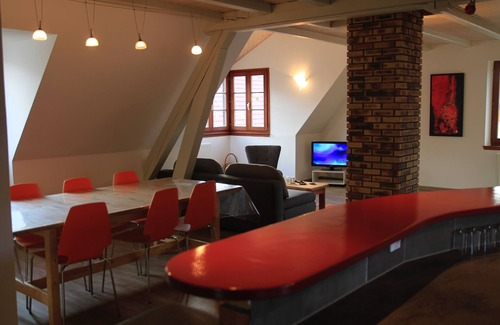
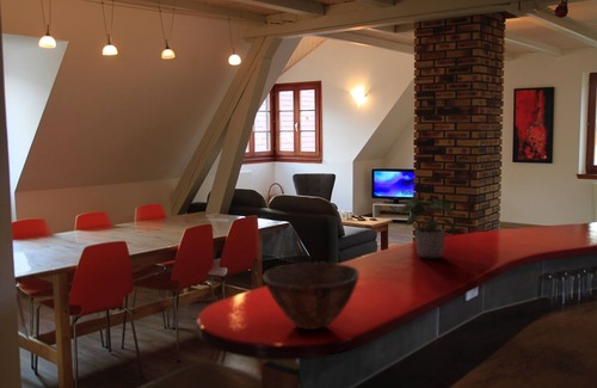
+ bowl (310, 298)
+ potted plant (429, 226)
